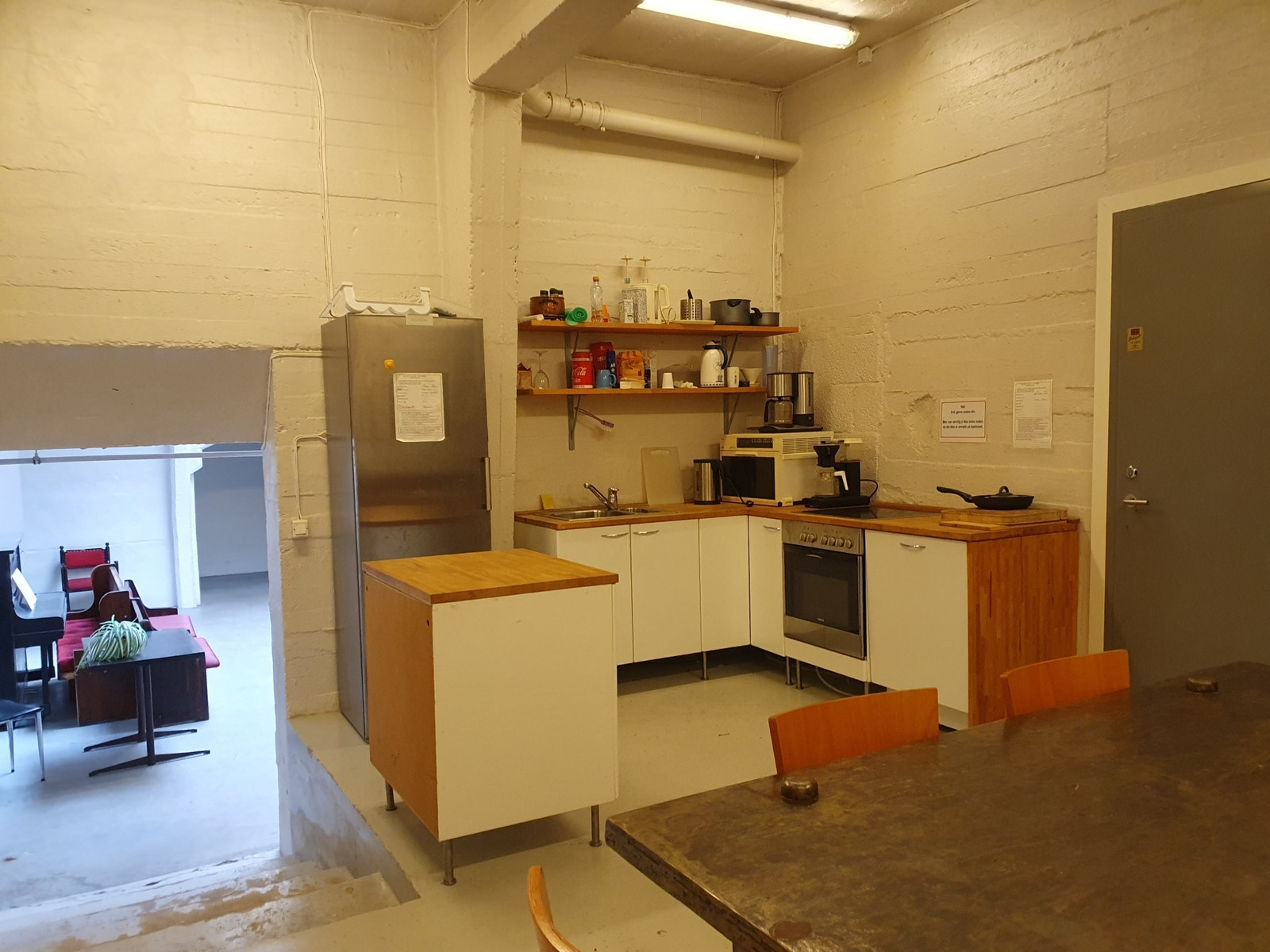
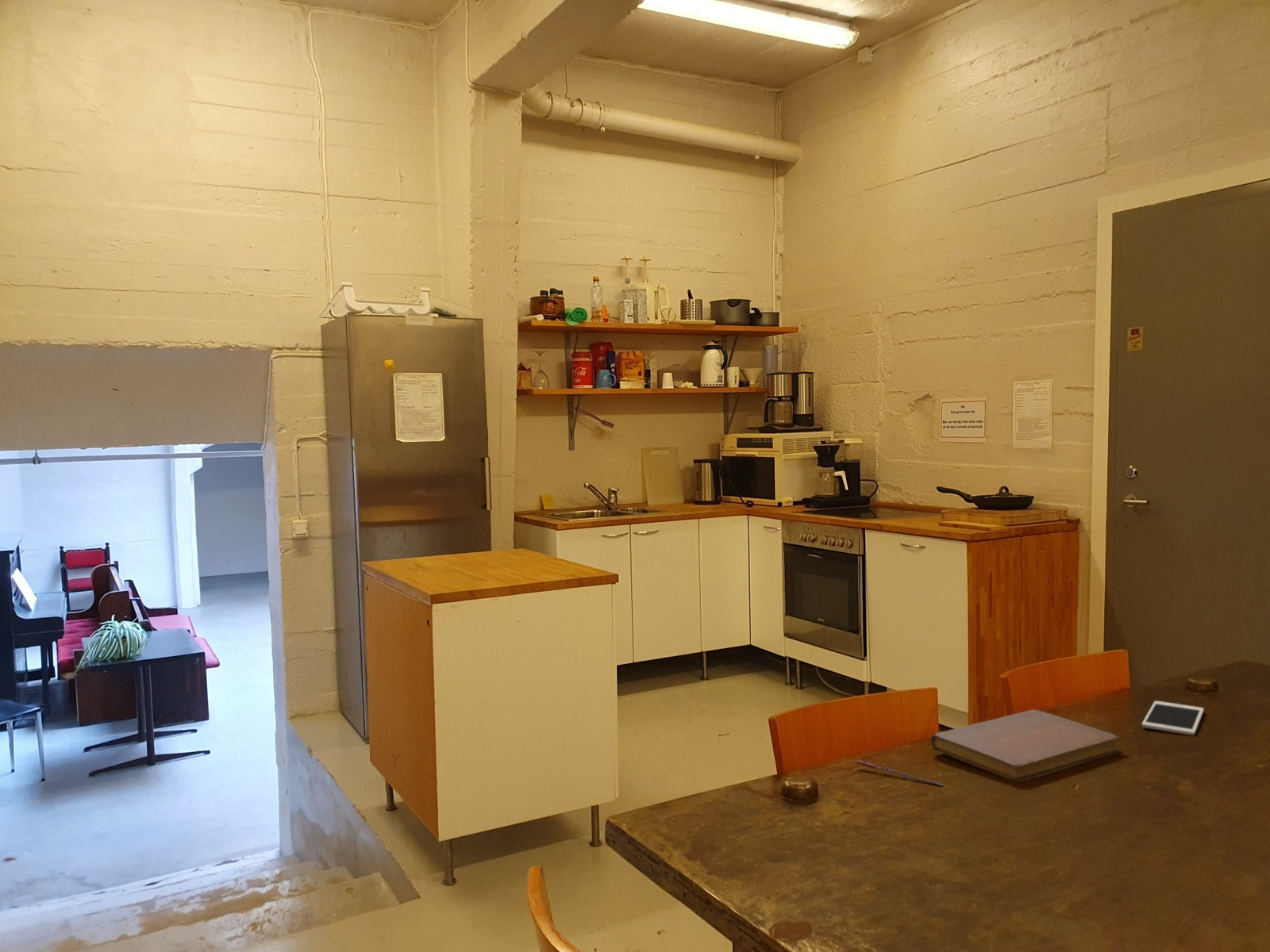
+ cell phone (1173, 717)
+ pen (898, 773)
+ notebook (1025, 742)
